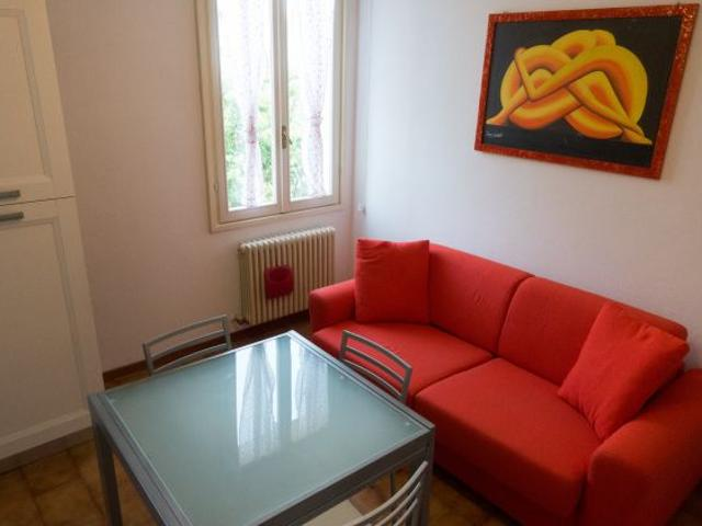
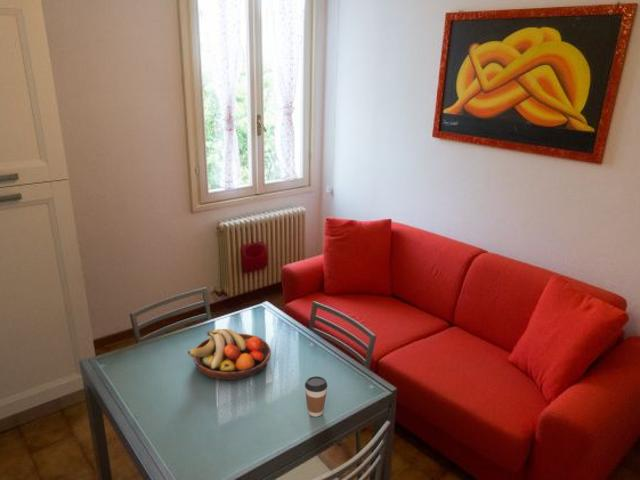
+ fruit bowl (231, 349)
+ coffee cup (315, 396)
